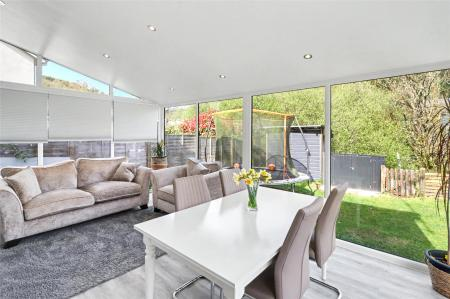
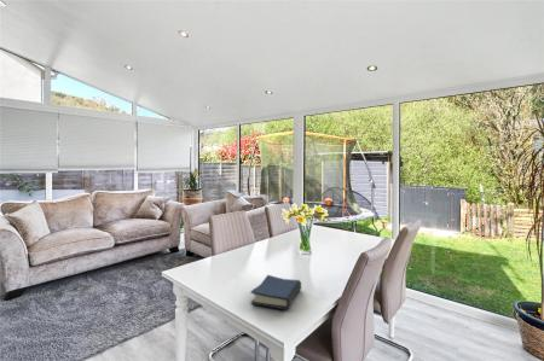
+ hardback book (277, 290)
